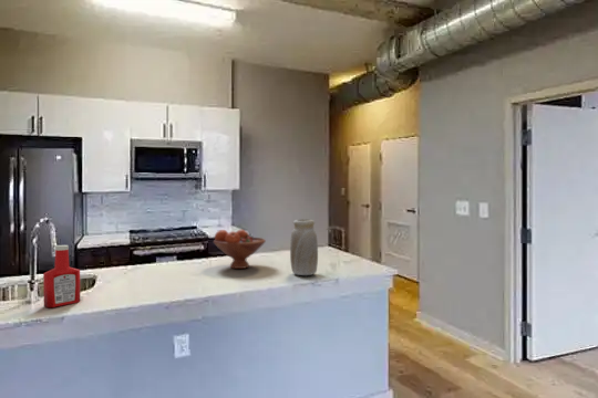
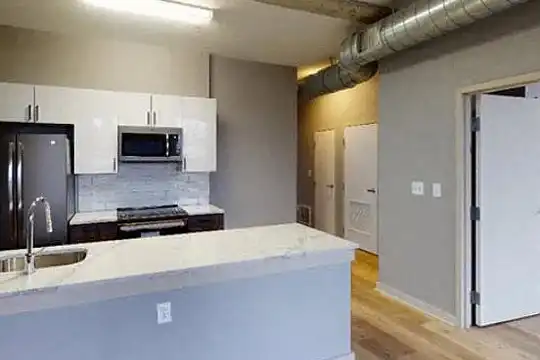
- soap bottle (62, 274)
- vase (303, 247)
- fruit bowl (239, 248)
